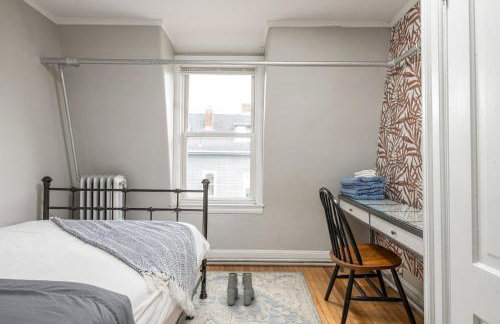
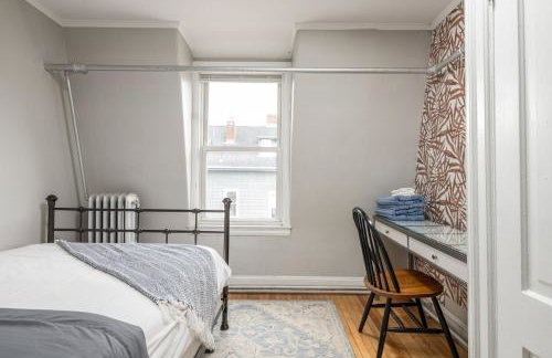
- boots (242, 285)
